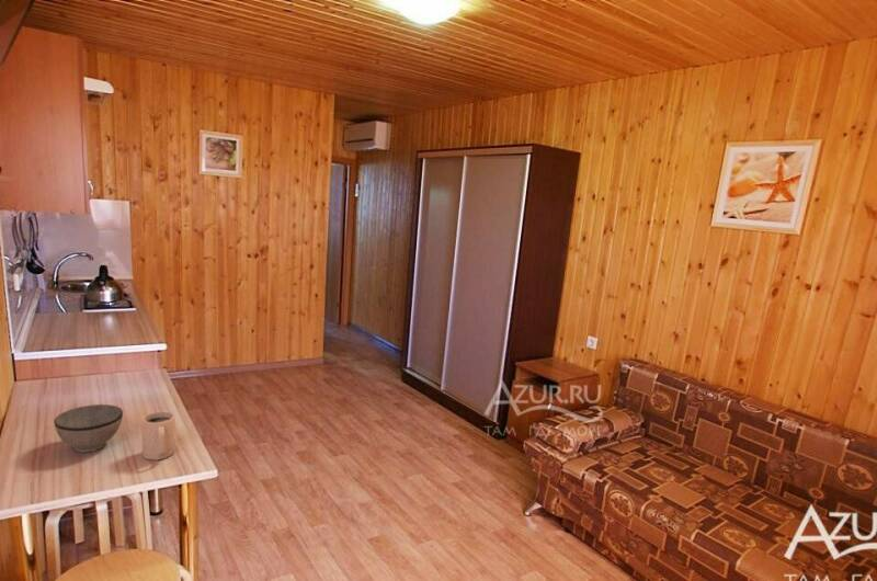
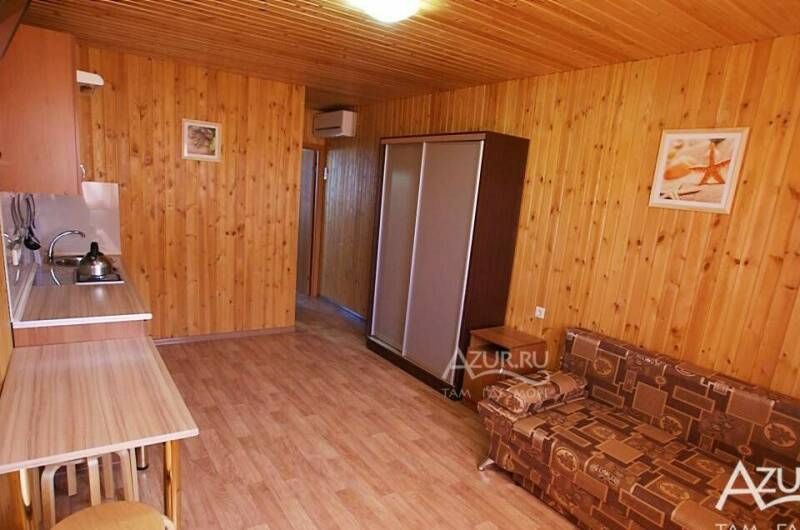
- mug (159, 436)
- bowl (90, 431)
